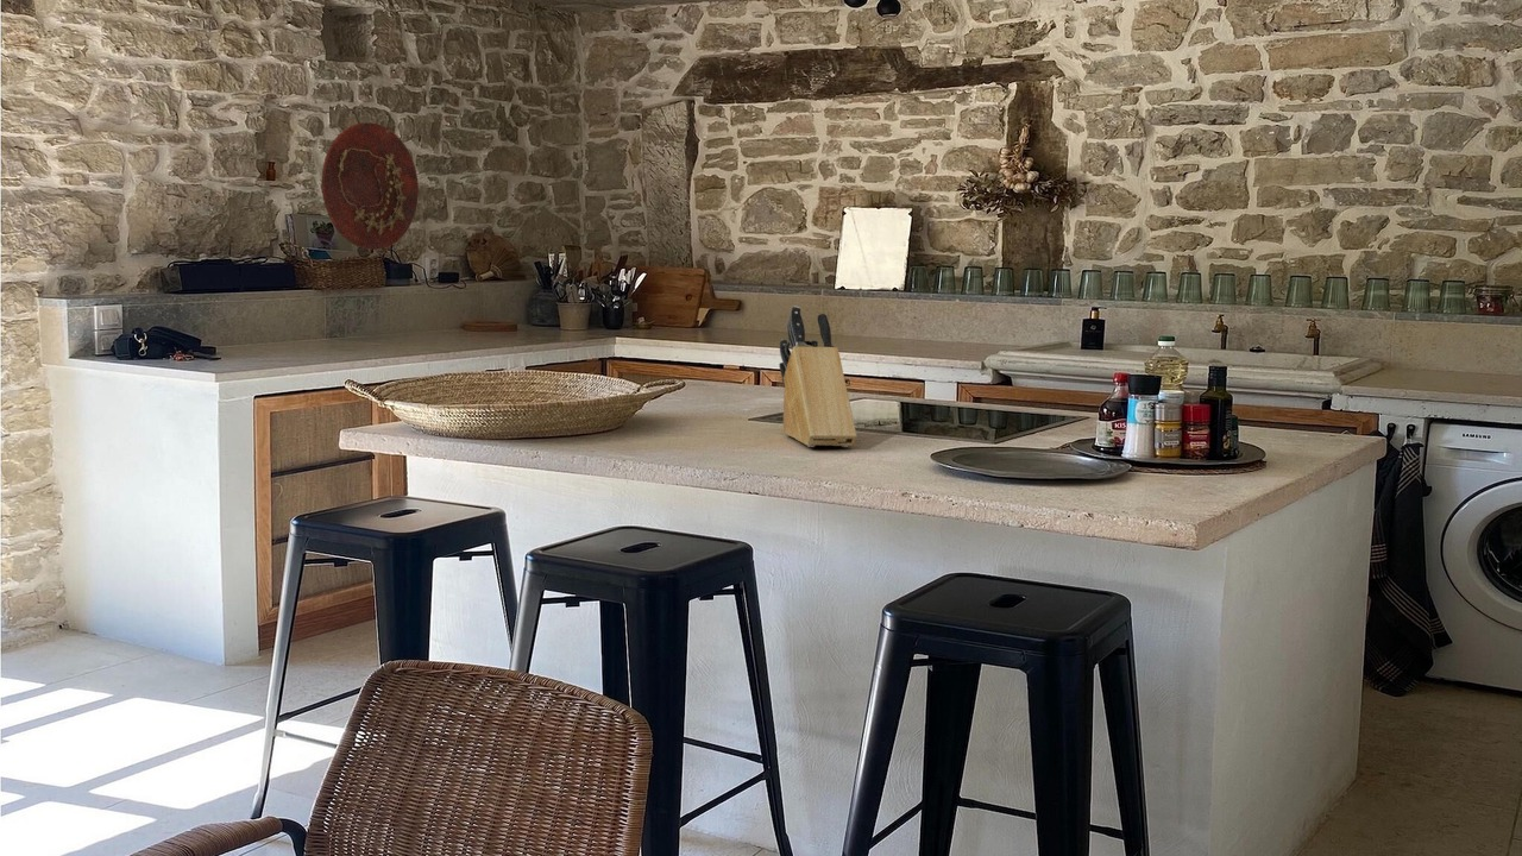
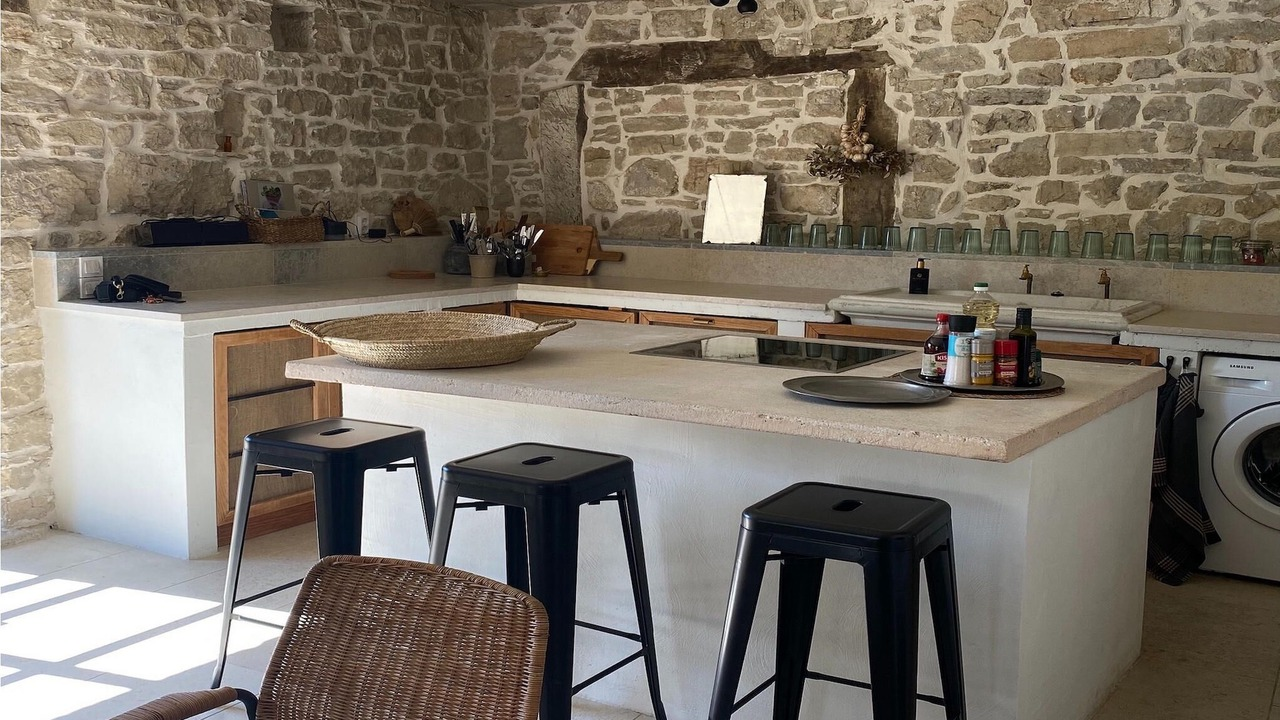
- knife block (815, 373)
- decorative platter (373, 185)
